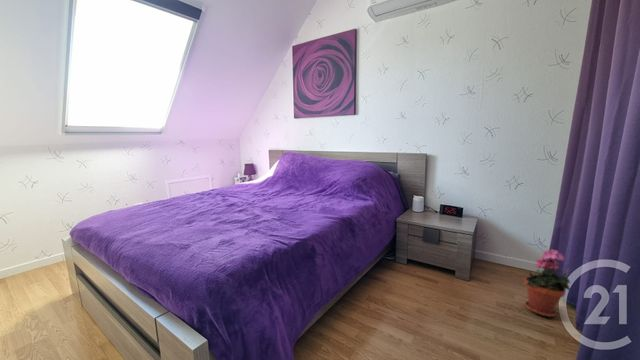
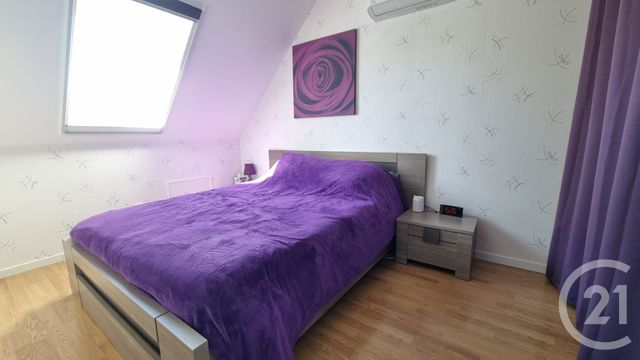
- potted plant (547, 280)
